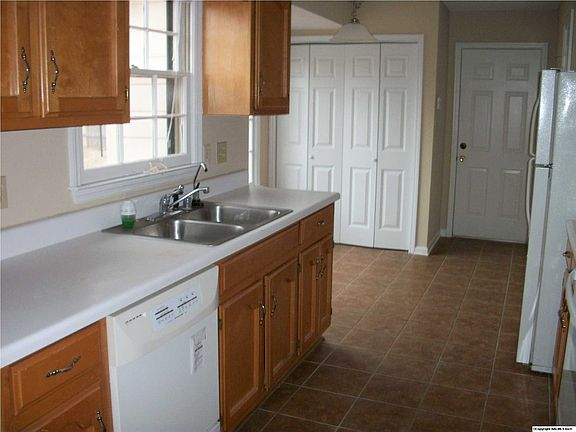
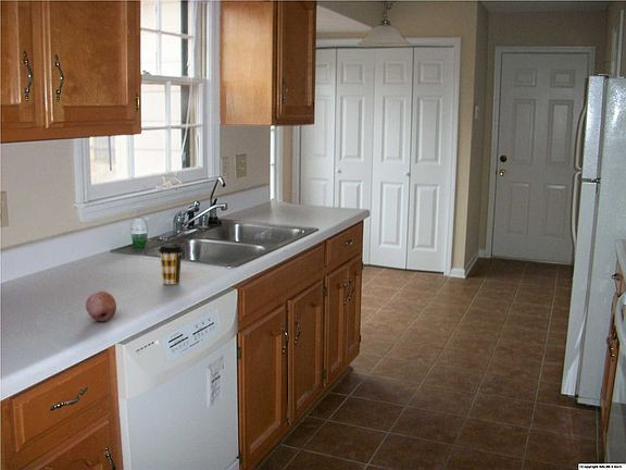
+ fruit (101, 306)
+ coffee cup (171, 263)
